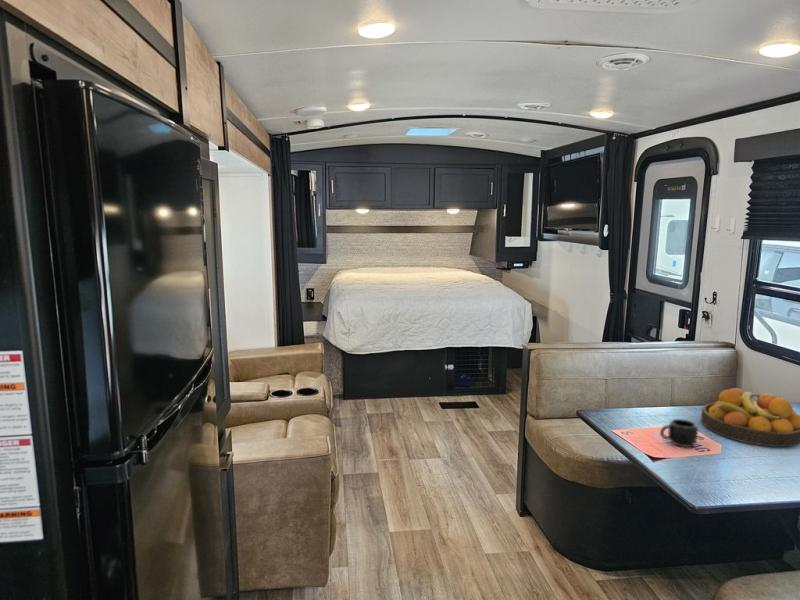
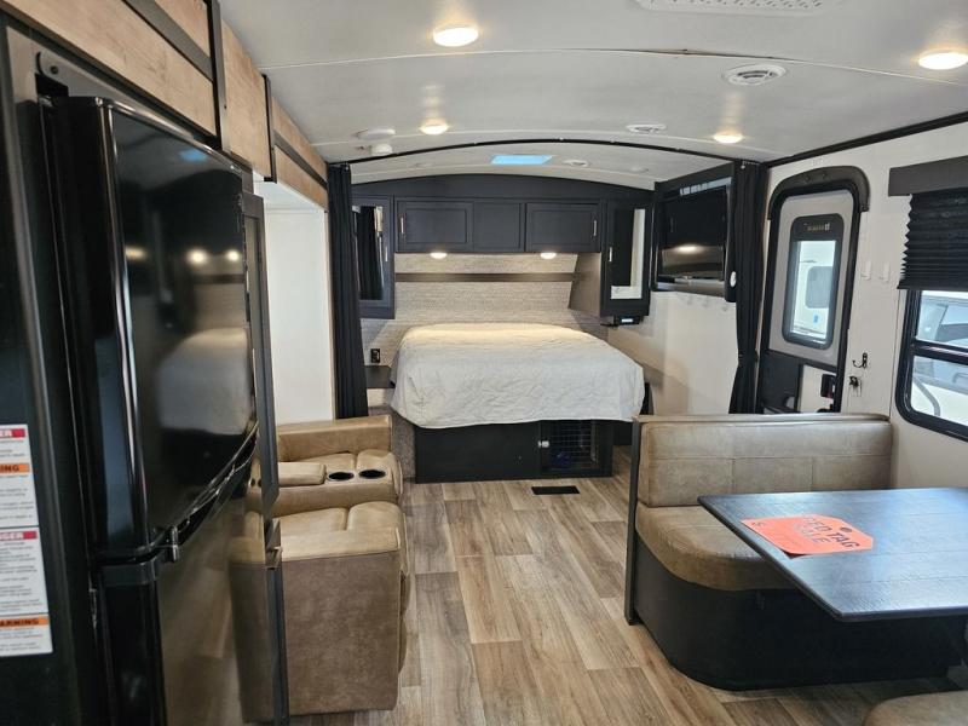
- fruit bowl (752, 410)
- mug (679, 432)
